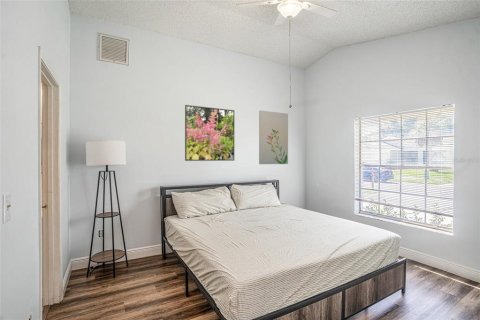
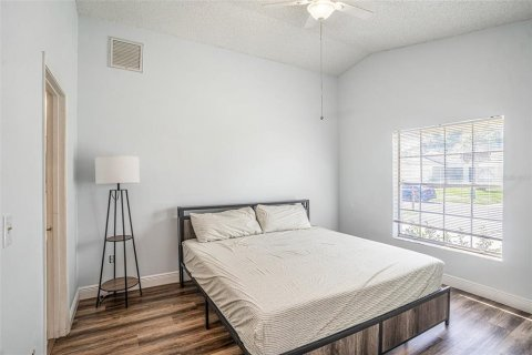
- wall art (274, 138)
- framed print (211, 134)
